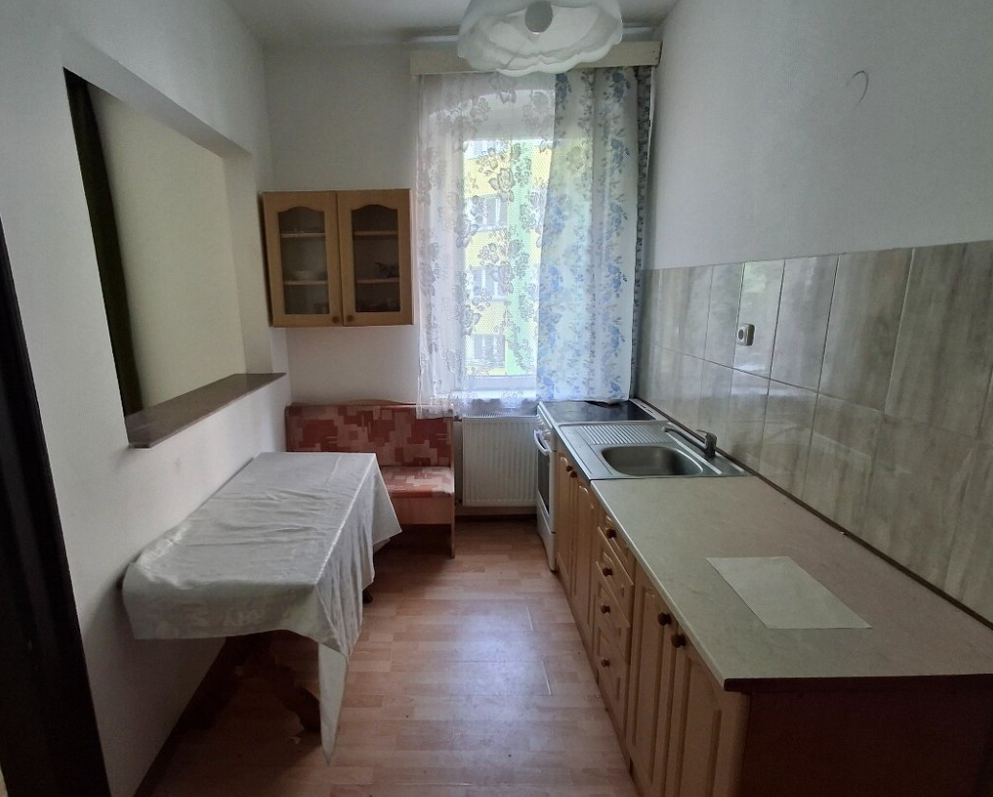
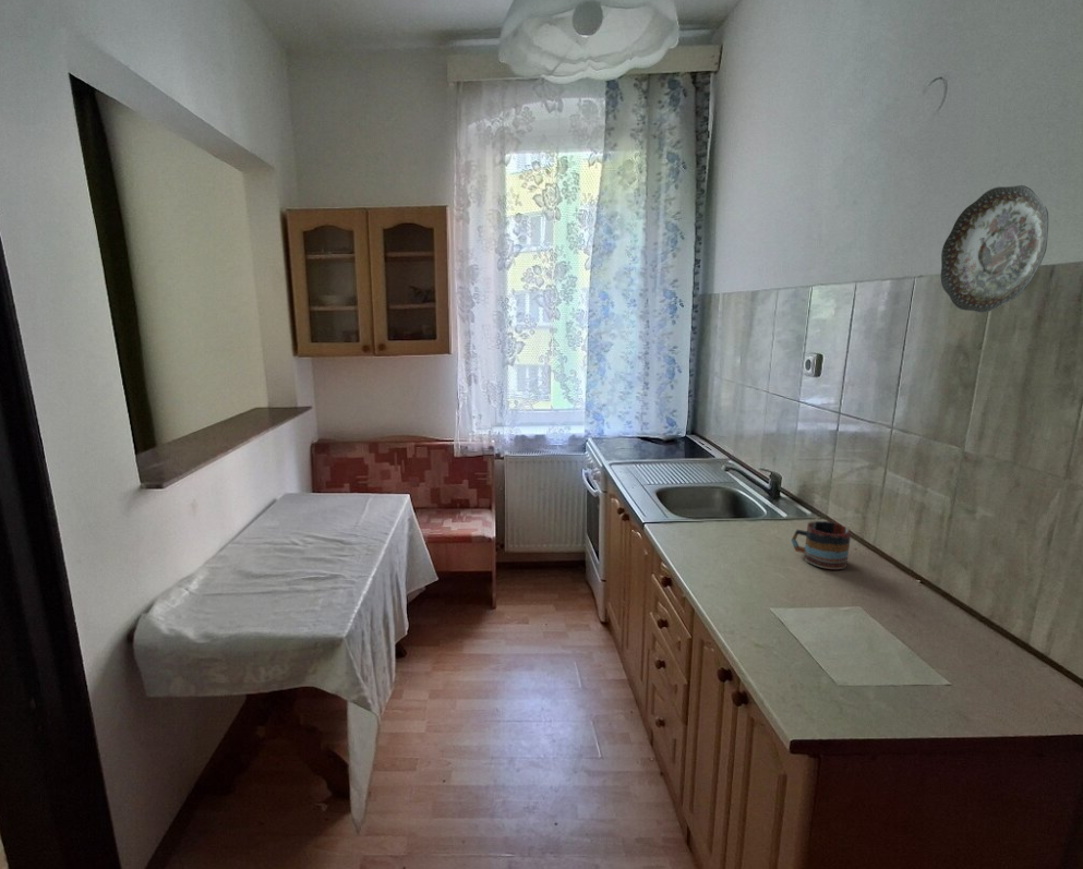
+ decorative plate (994, 251)
+ mug (822, 543)
